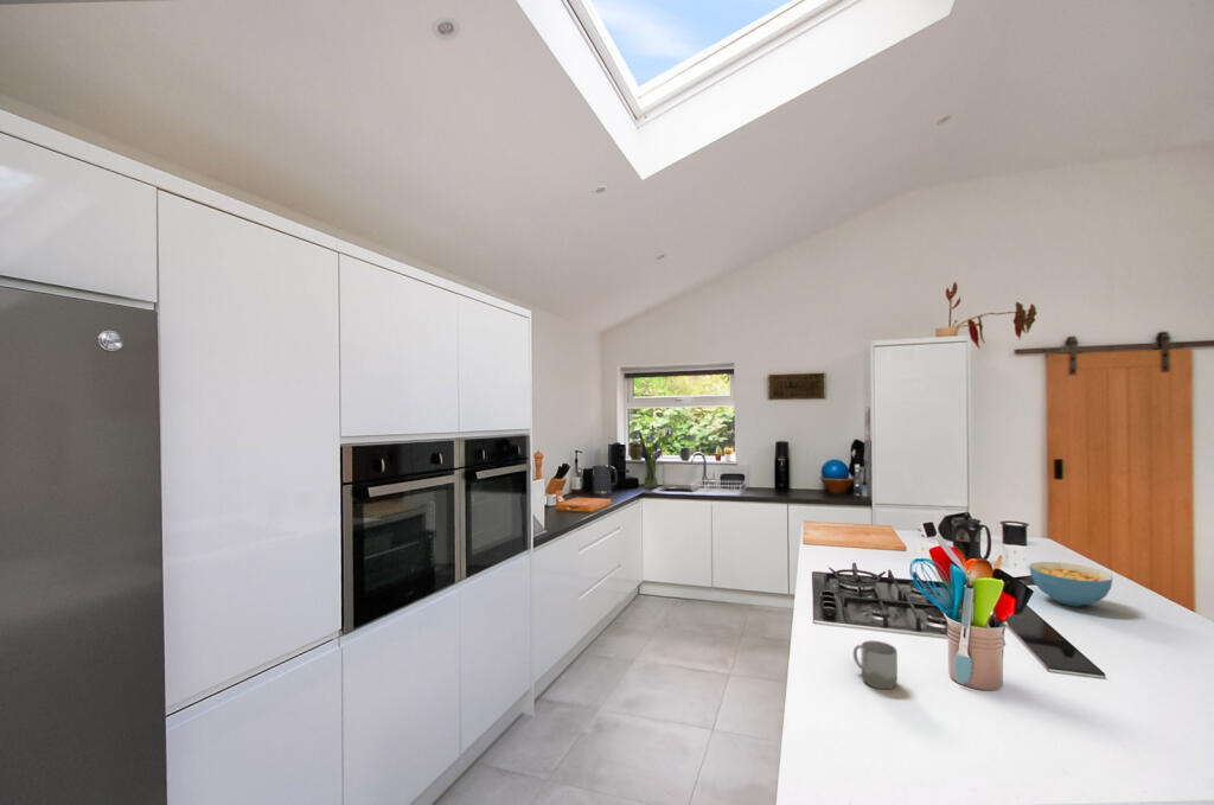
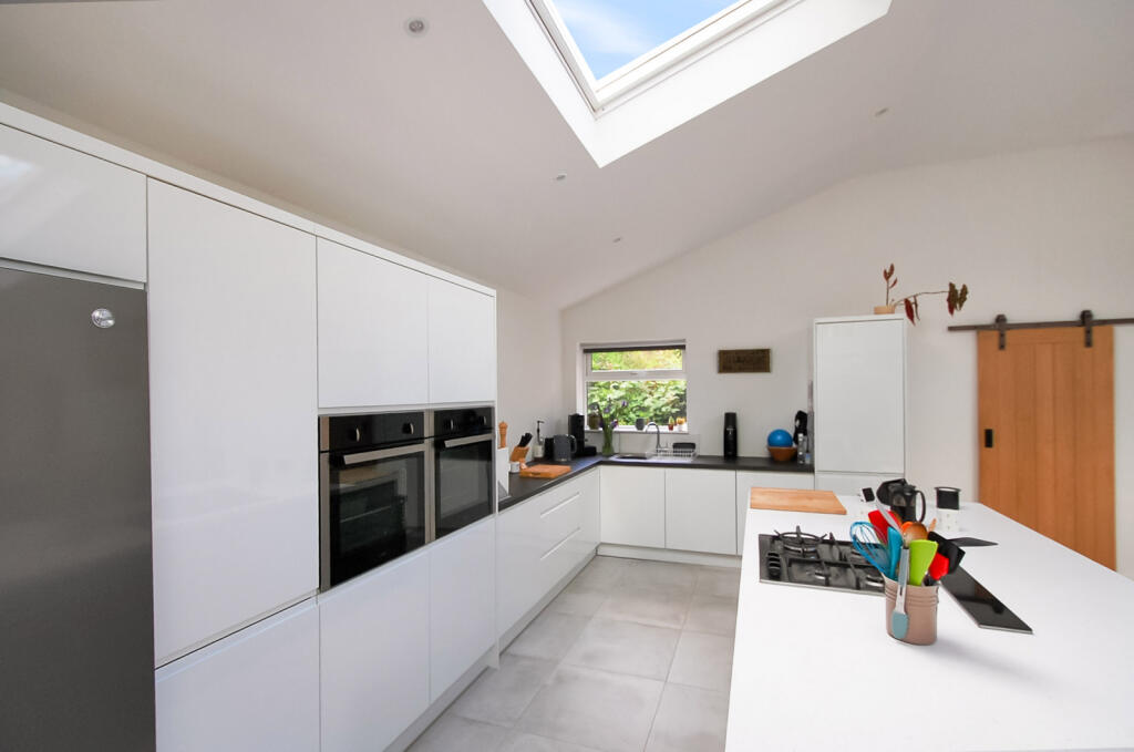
- cereal bowl (1069, 587)
- cup (873, 662)
